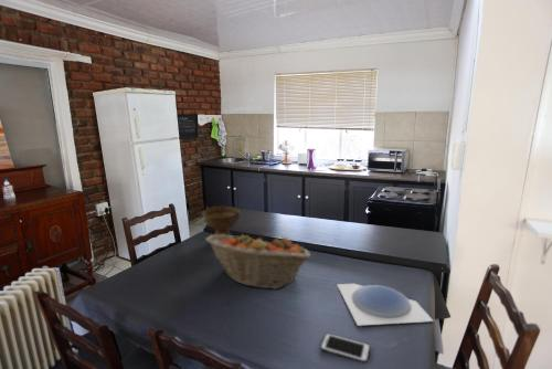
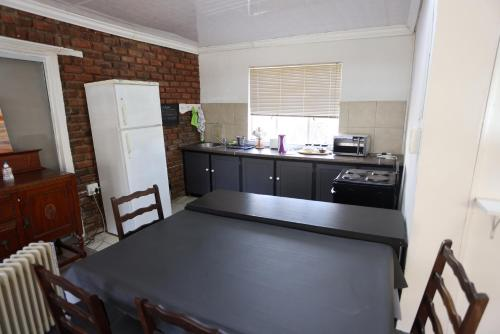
- bowl (221, 223)
- fruit basket (257, 253)
- cell phone (344, 347)
- plate (380, 297)
